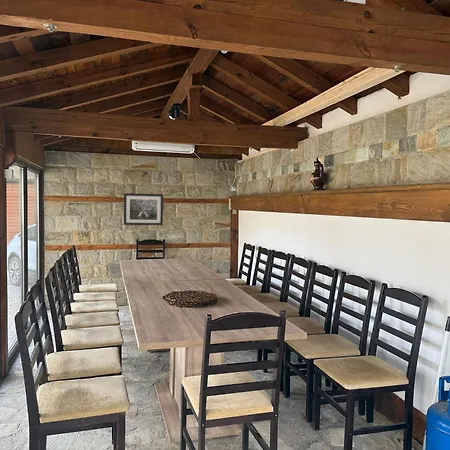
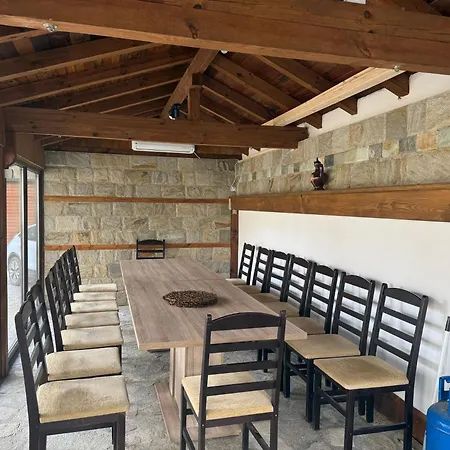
- wall art (143, 209)
